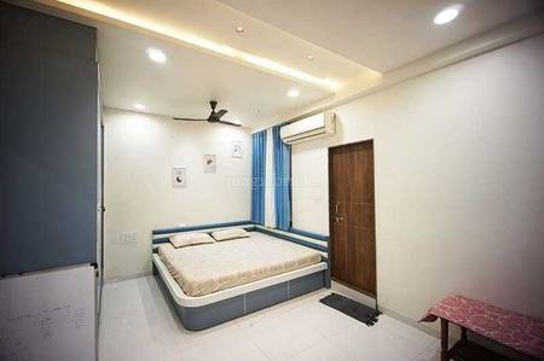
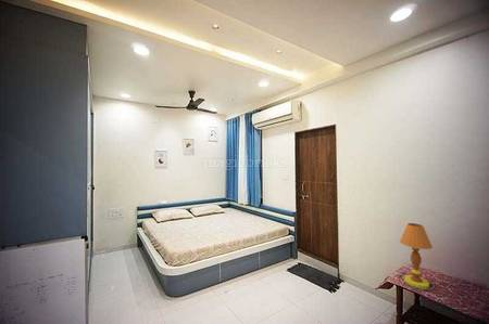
+ table lamp (412, 248)
